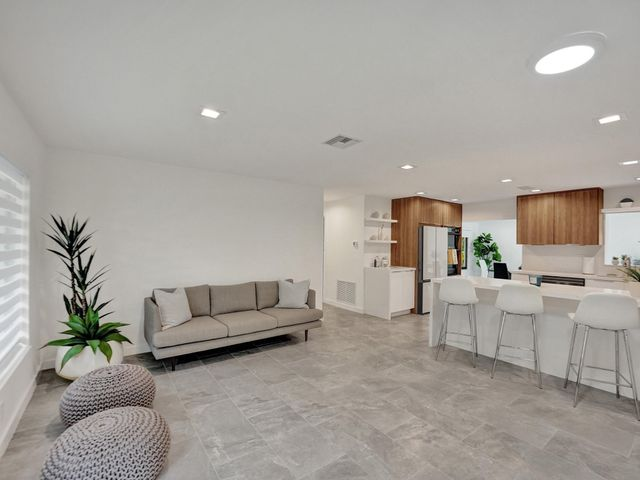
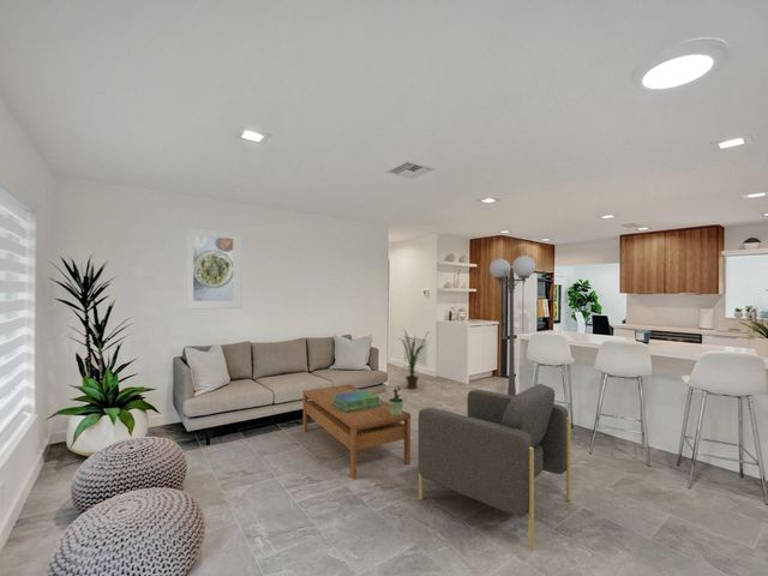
+ floor lamp (511, 347)
+ armchair (491, 439)
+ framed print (214, 269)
+ coffee table (350, 422)
+ stack of books (355, 400)
+ house plant (408, 358)
+ potted plant (398, 398)
